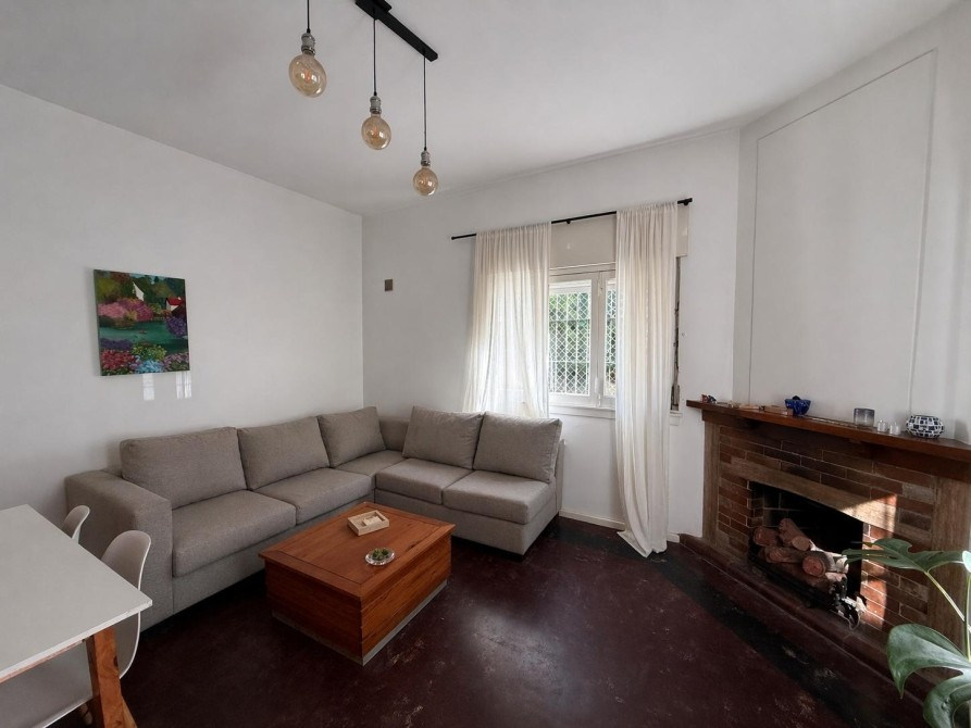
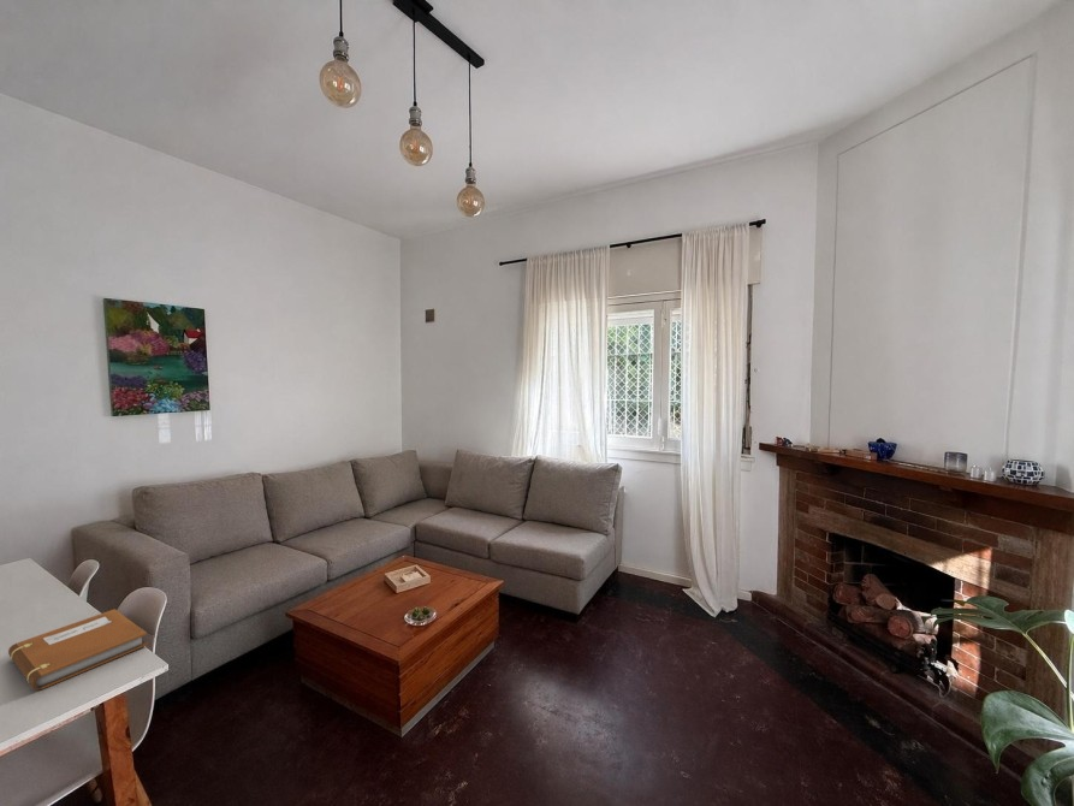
+ notebook (78, 645)
